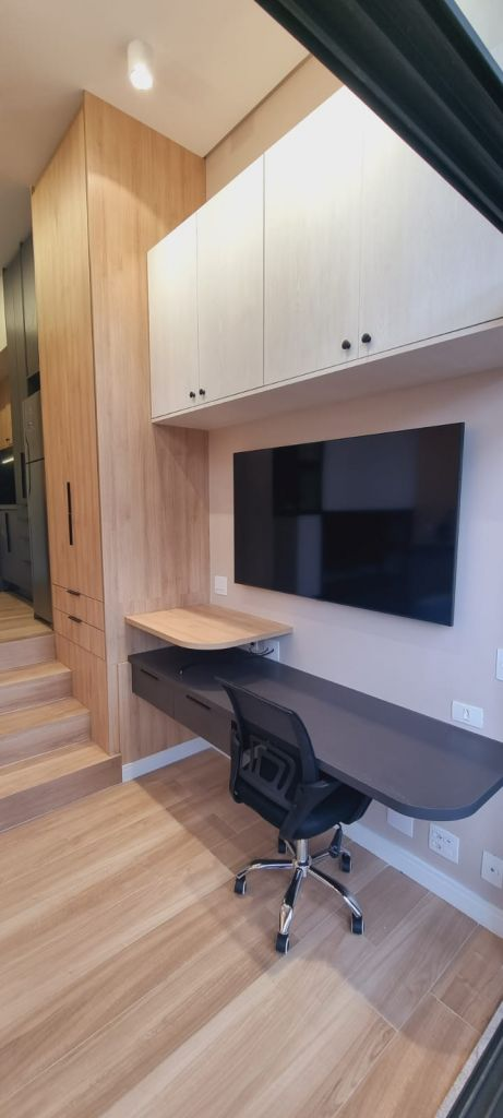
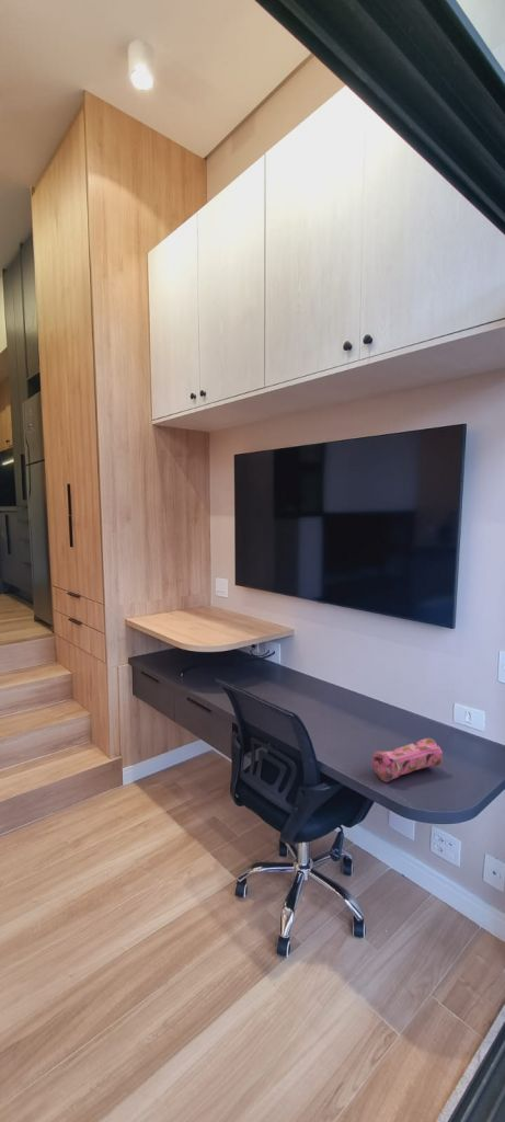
+ pencil case (408, 758)
